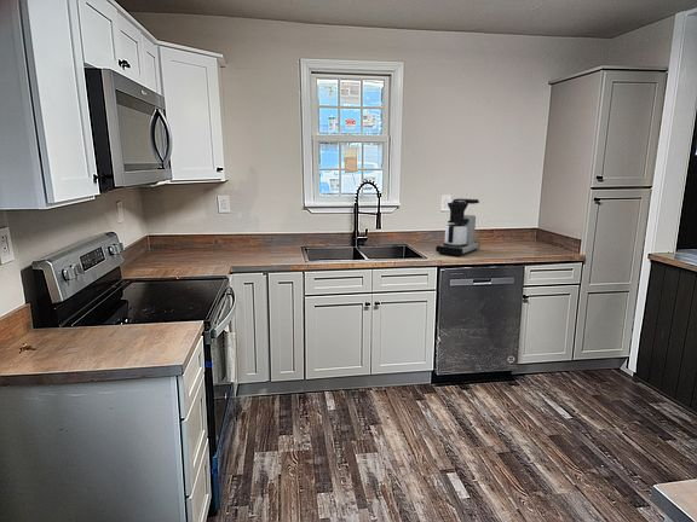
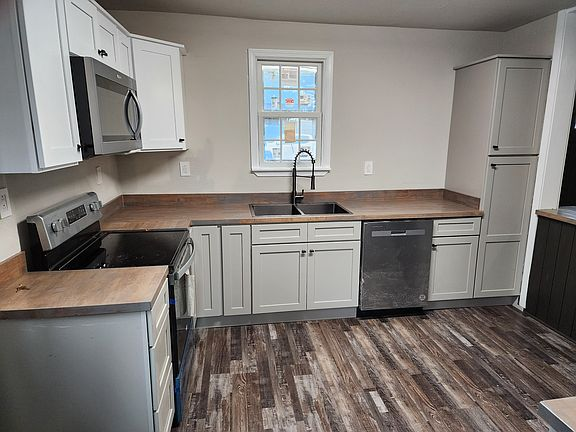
- coffee maker (459, 226)
